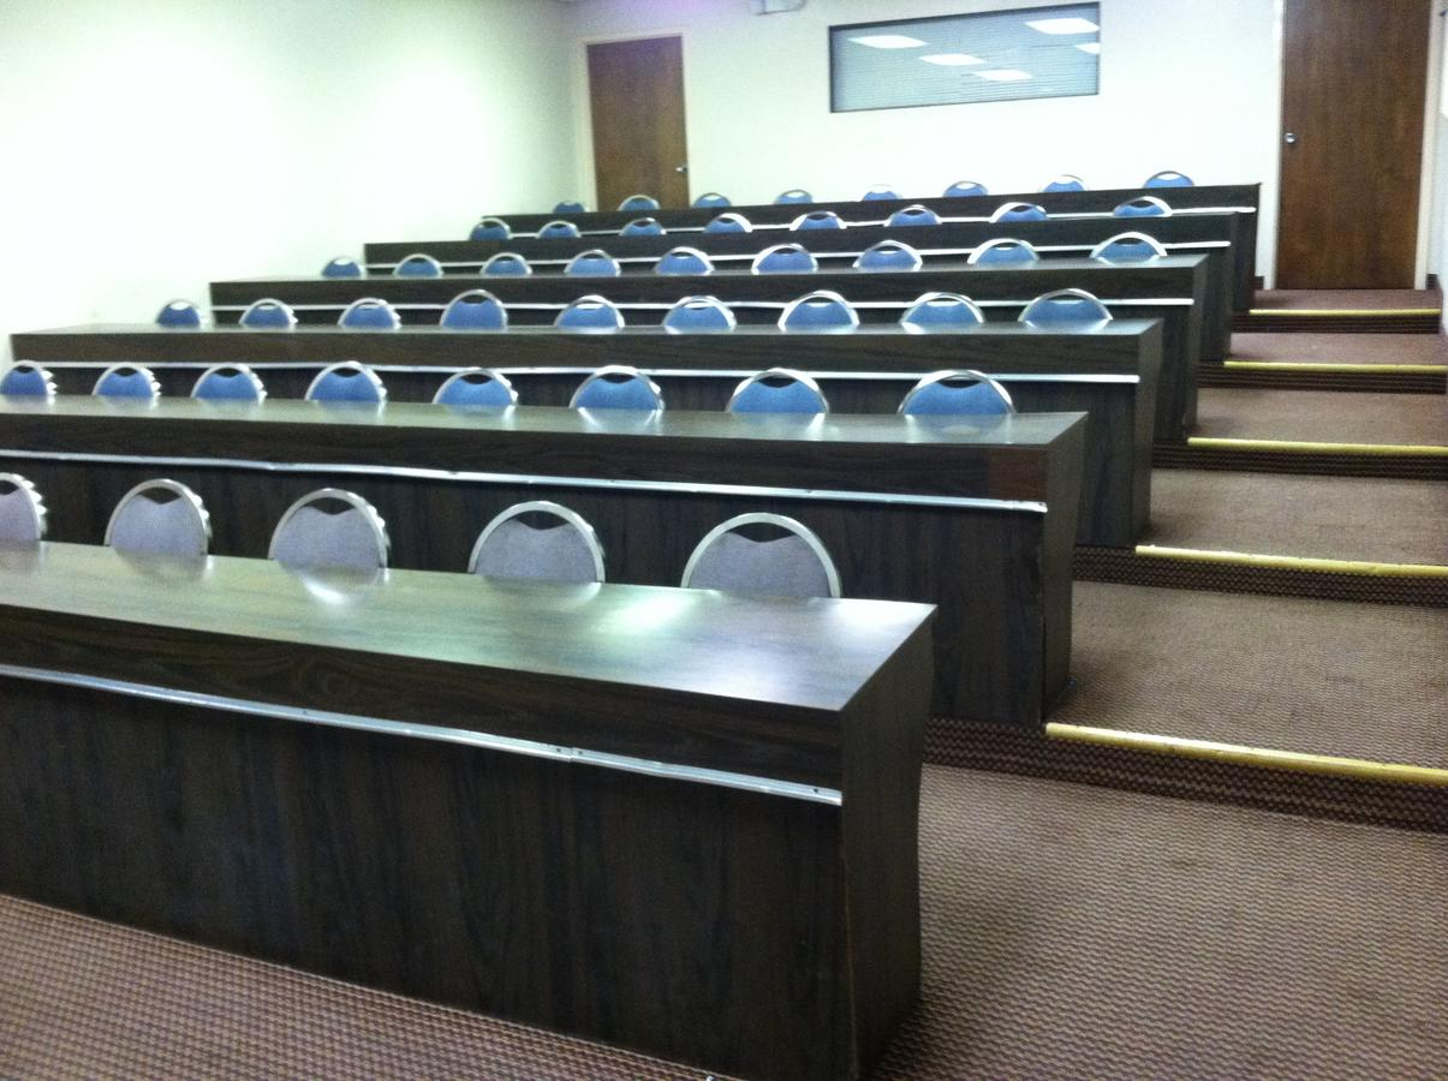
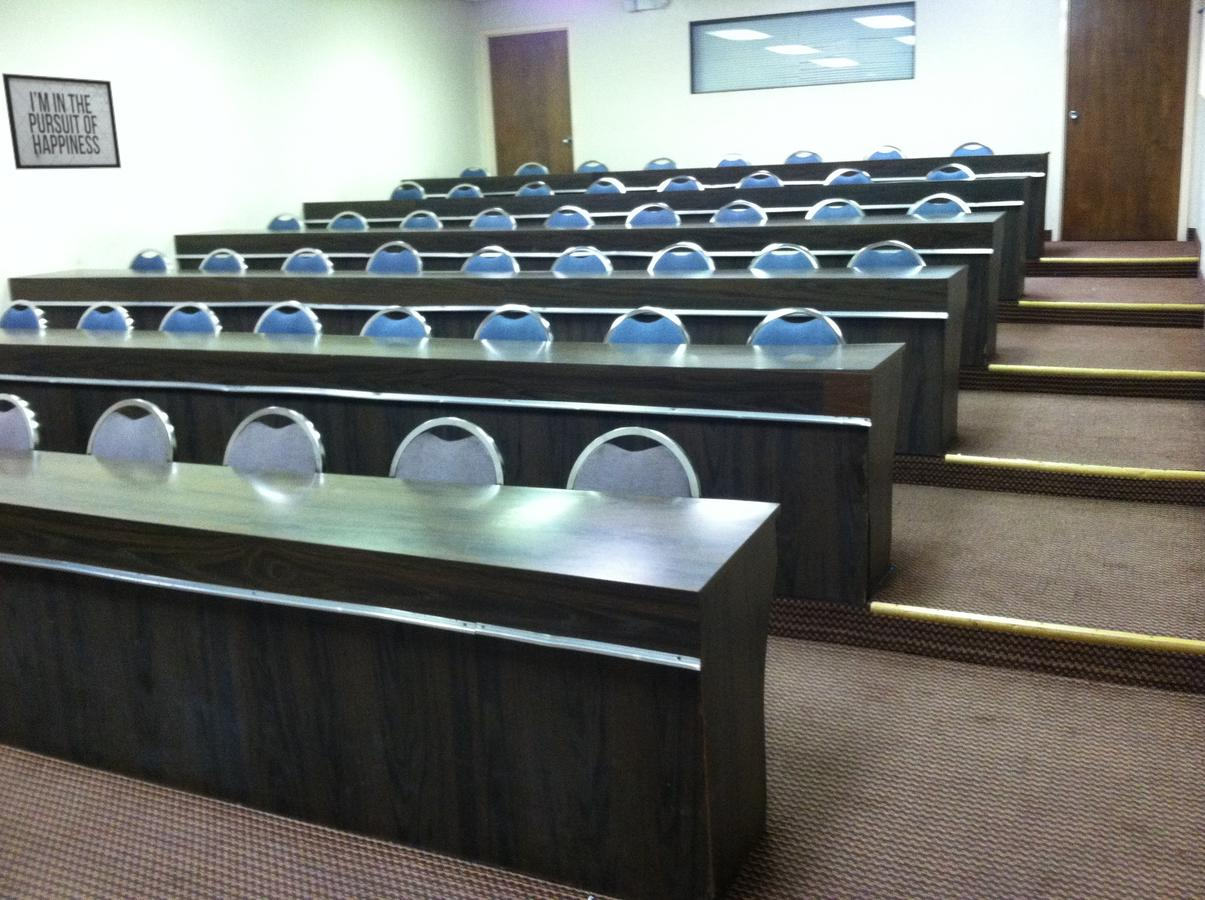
+ mirror (64, 123)
